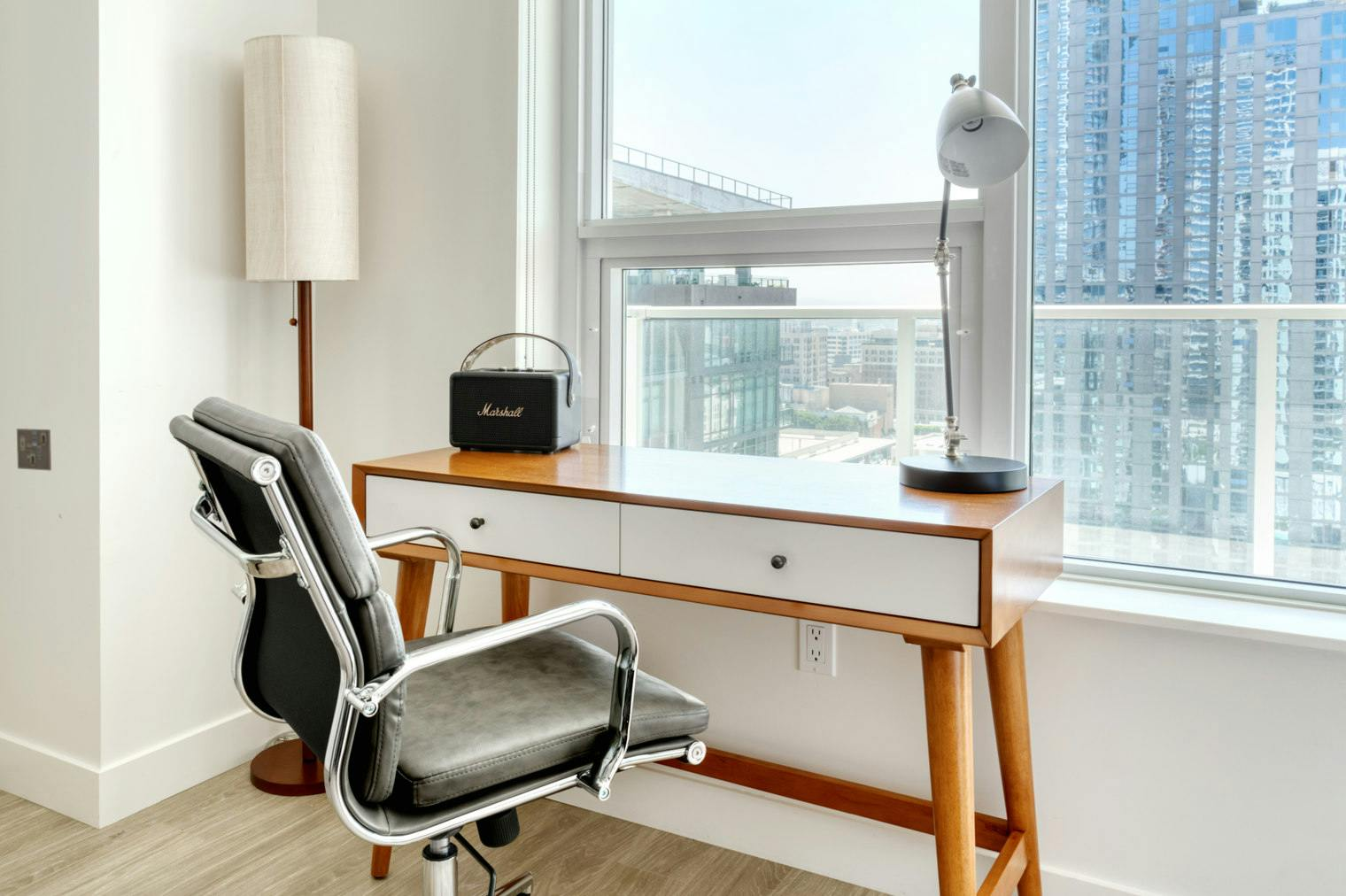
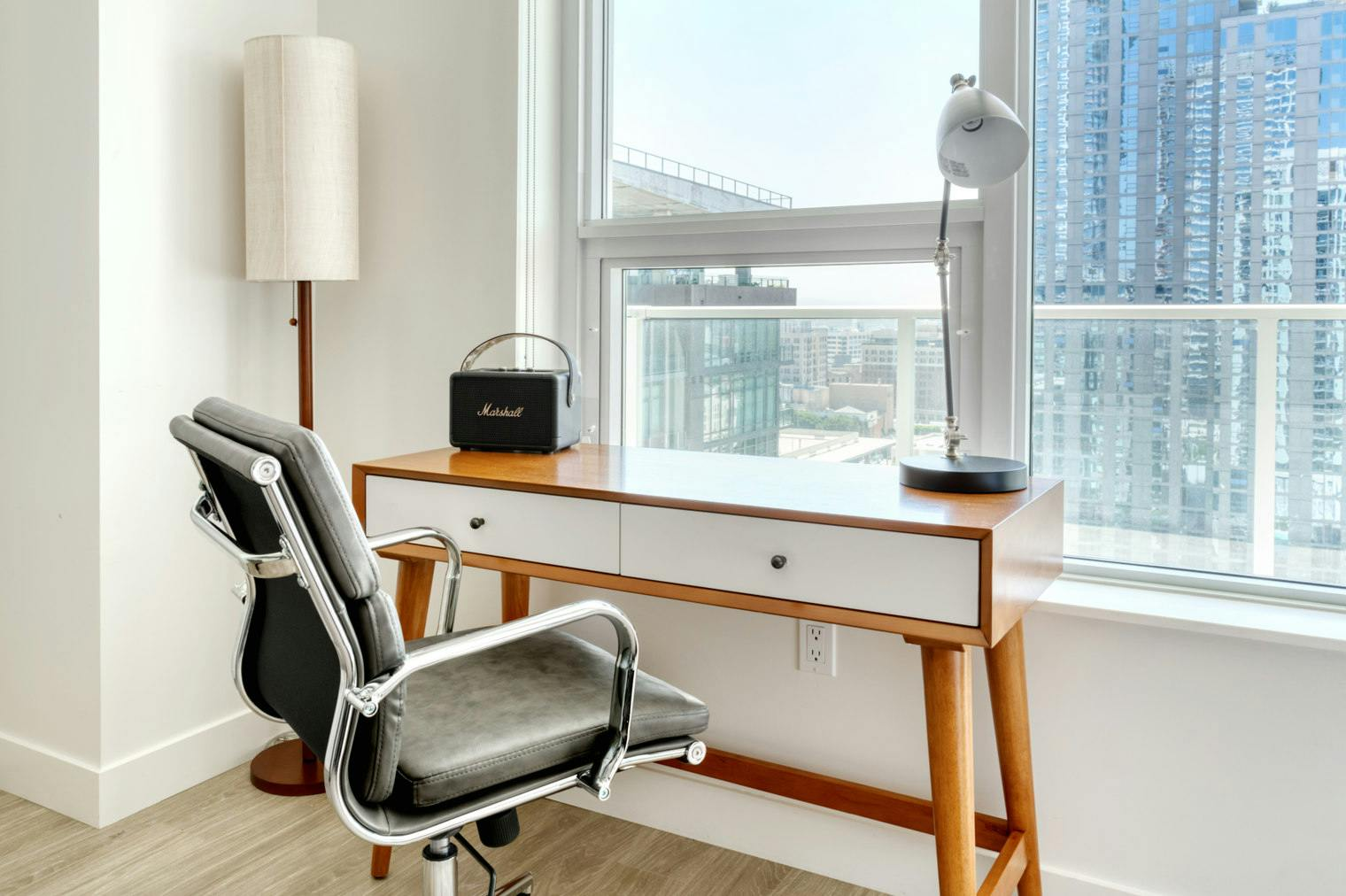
- framed print (34, 449)
